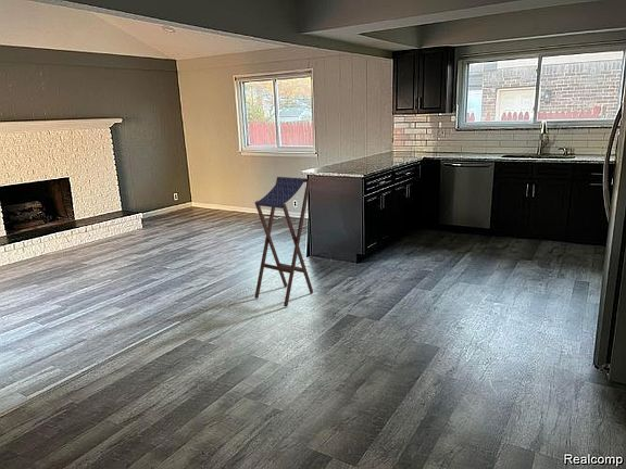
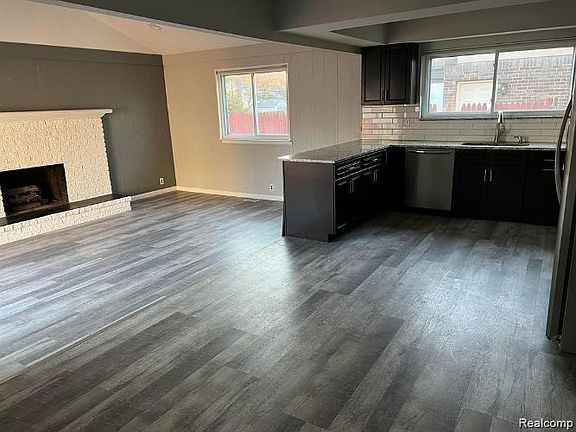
- stool (291, 236)
